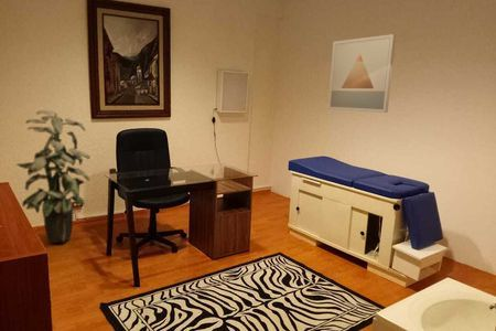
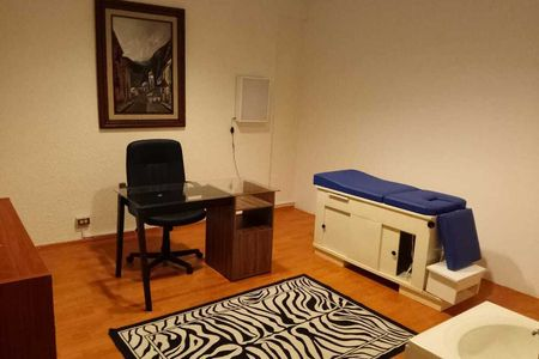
- wall art (358, 75)
- indoor plant (54, 177)
